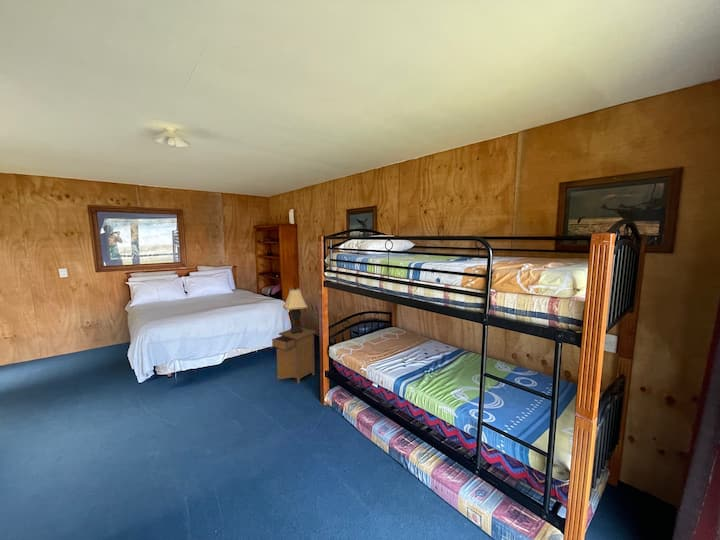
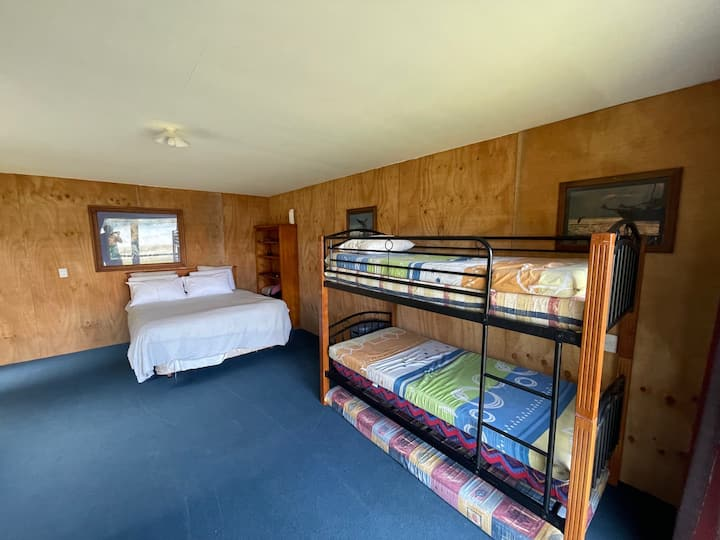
- lamp (295, 309)
- nightstand (293, 356)
